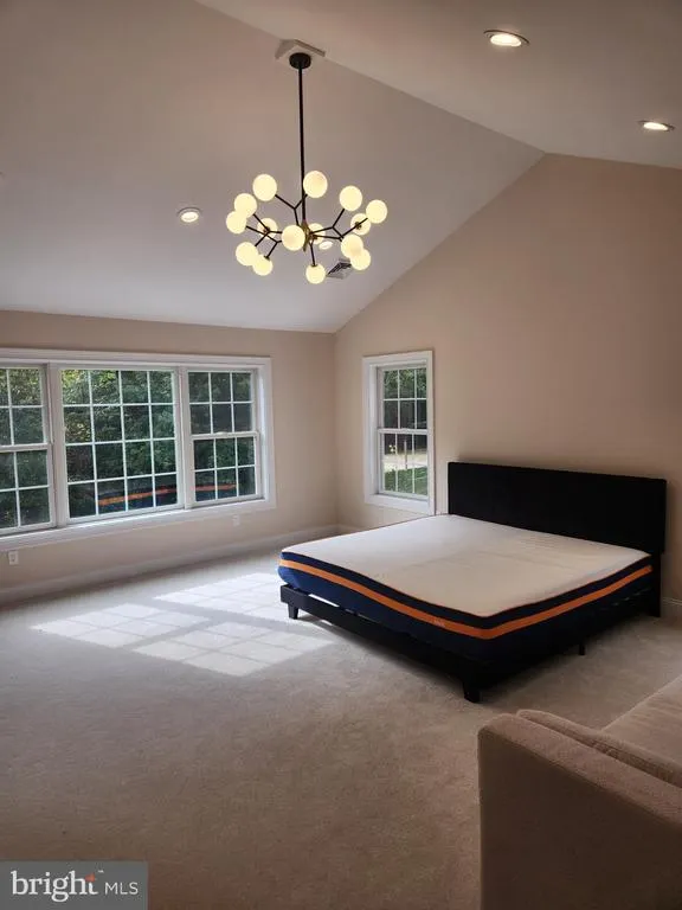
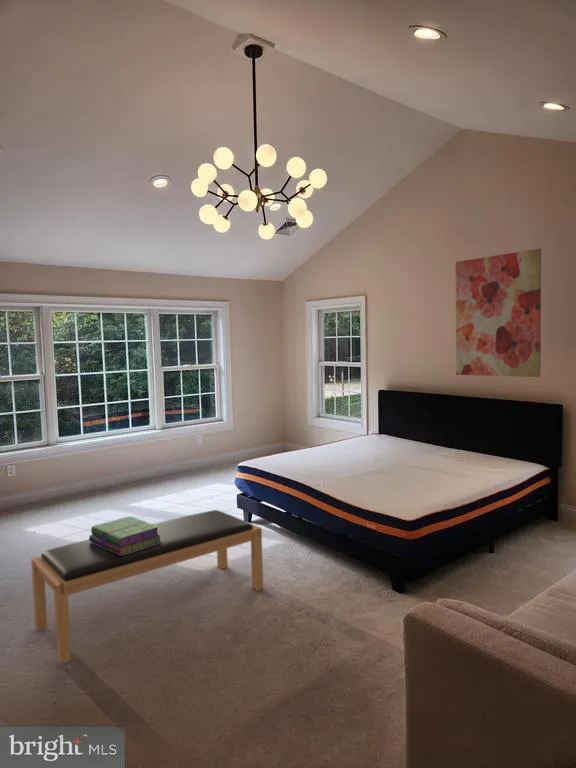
+ stack of books (125, 534)
+ wall art (495, 316)
+ bench (154, 569)
